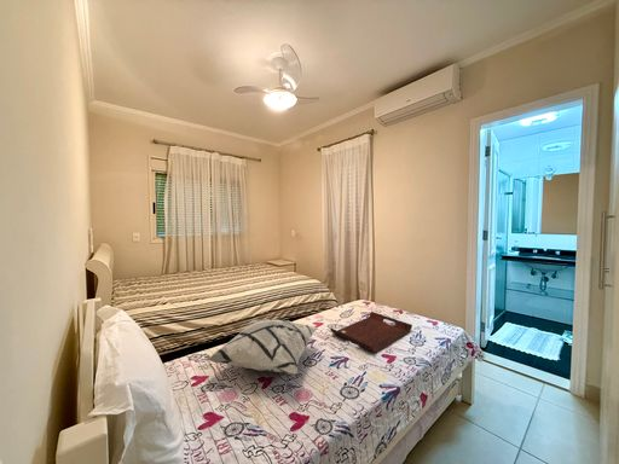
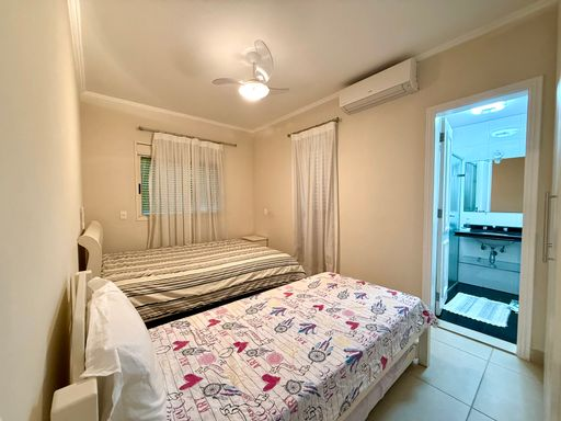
- serving tray (371, 329)
- decorative pillow (268, 342)
